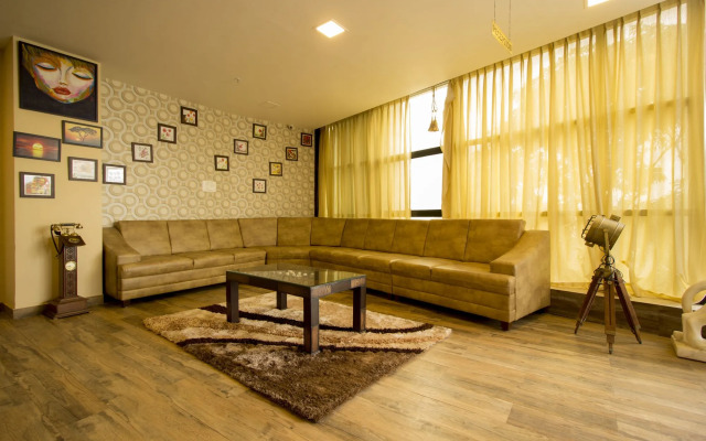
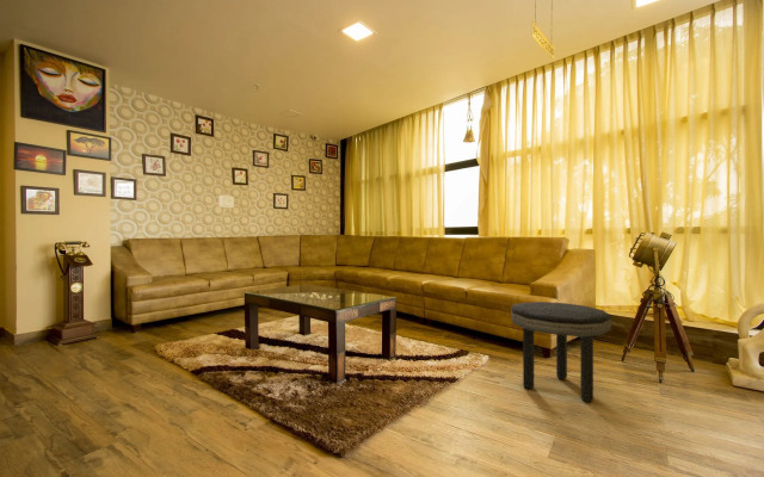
+ side table (557, 348)
